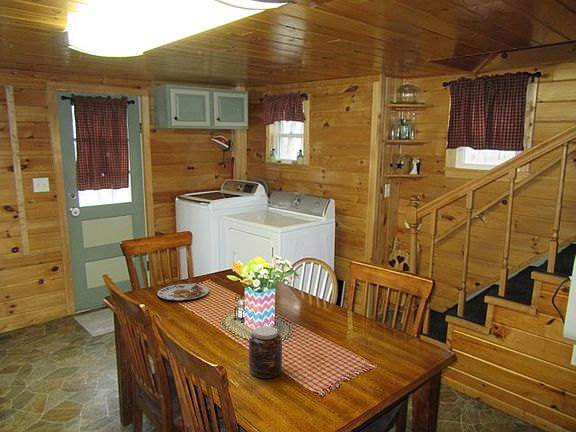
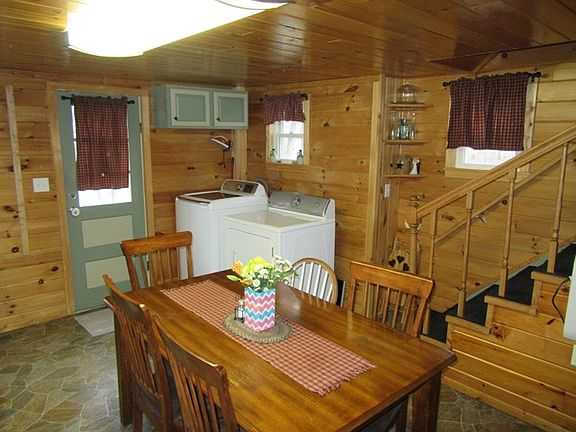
- jar (265, 350)
- plate (183, 292)
